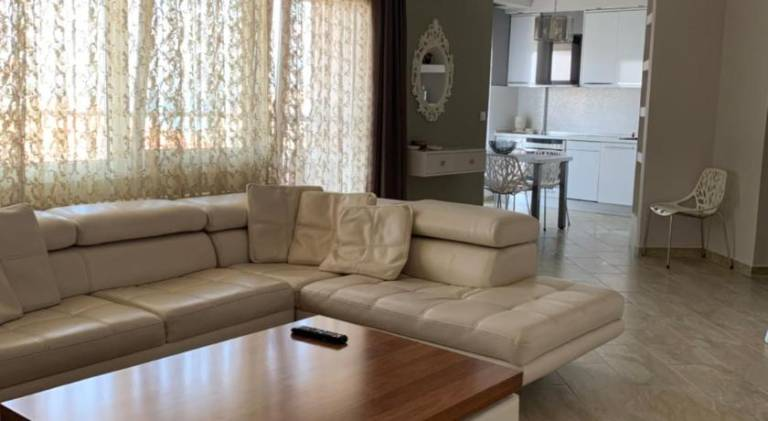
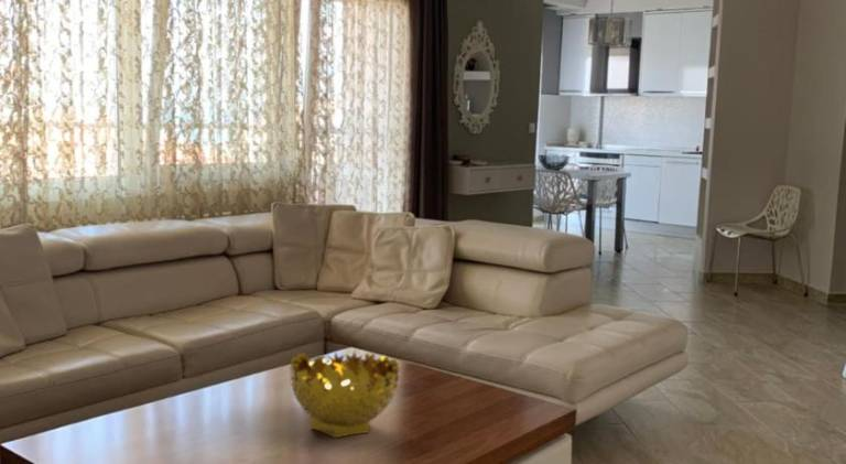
+ decorative bowl (344, 392)
